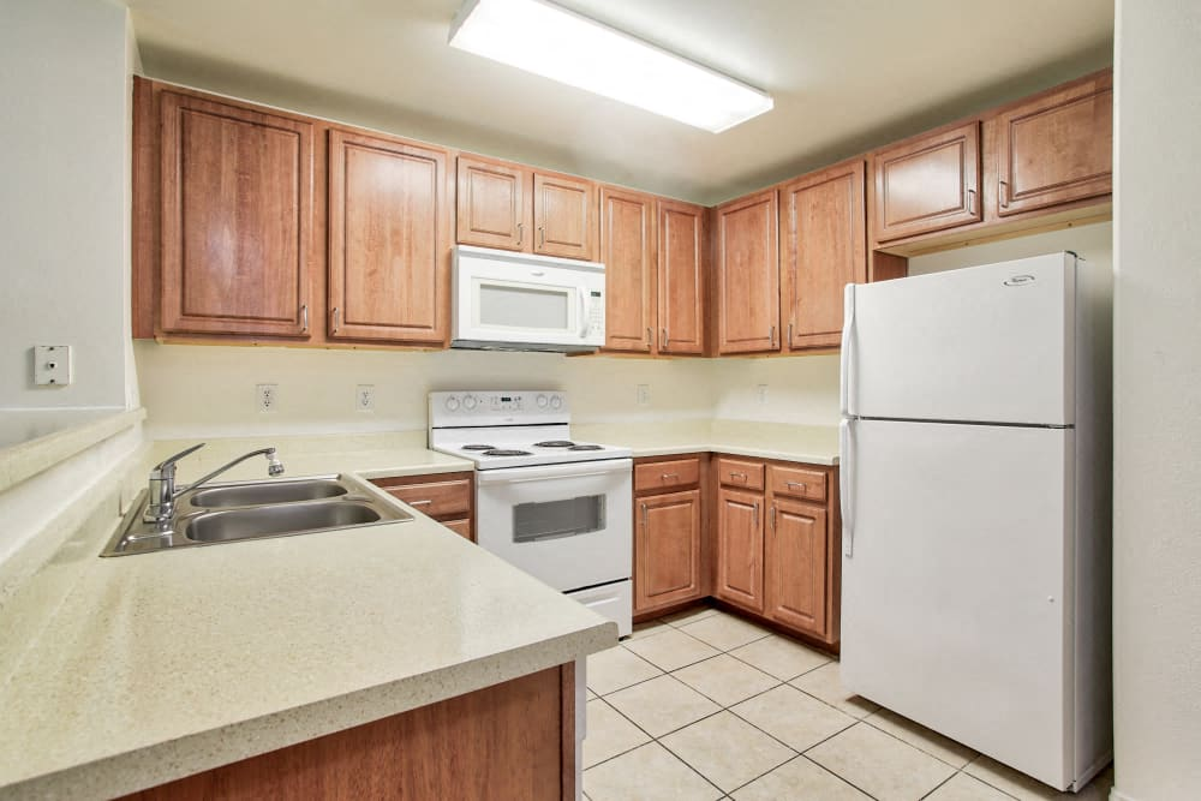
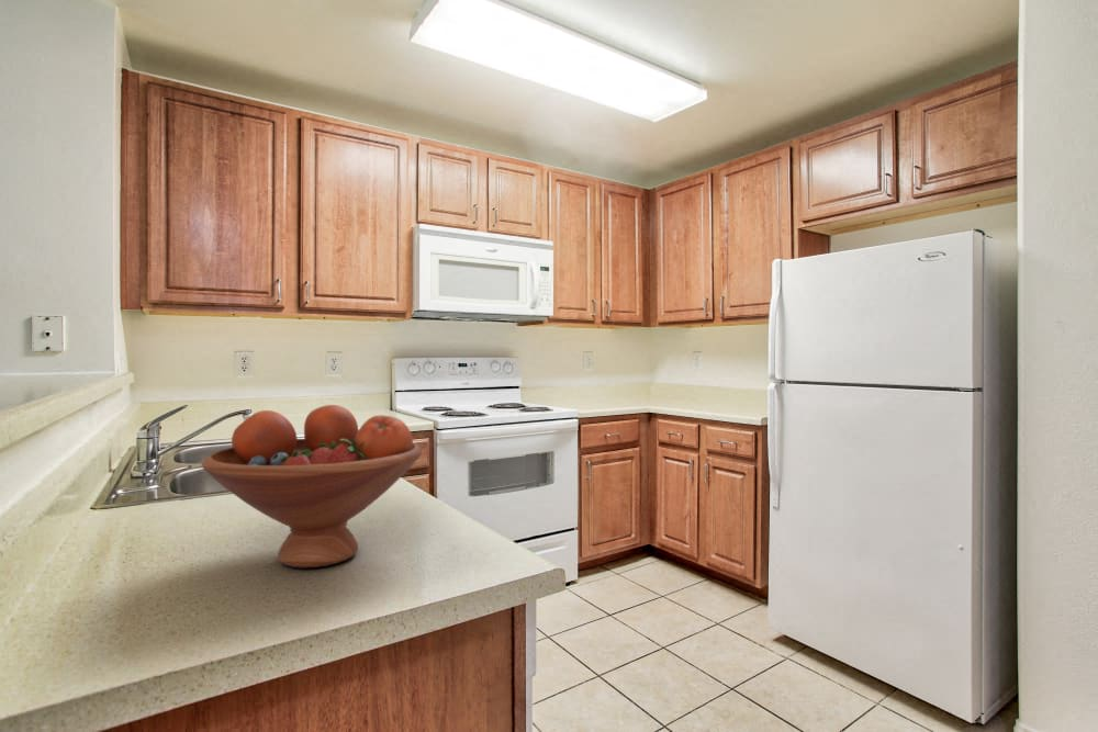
+ fruit bowl (318, 483)
